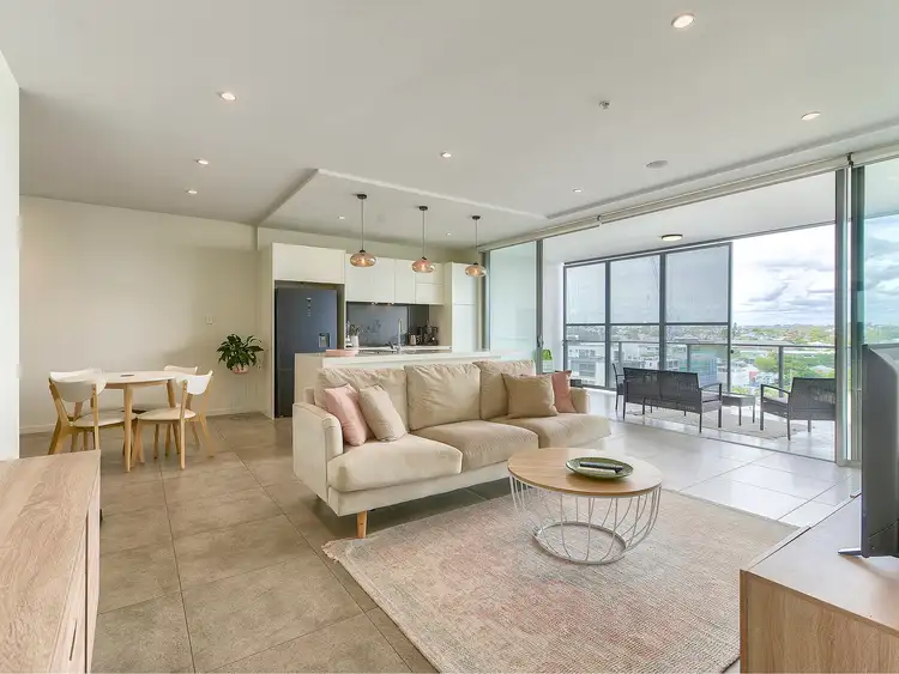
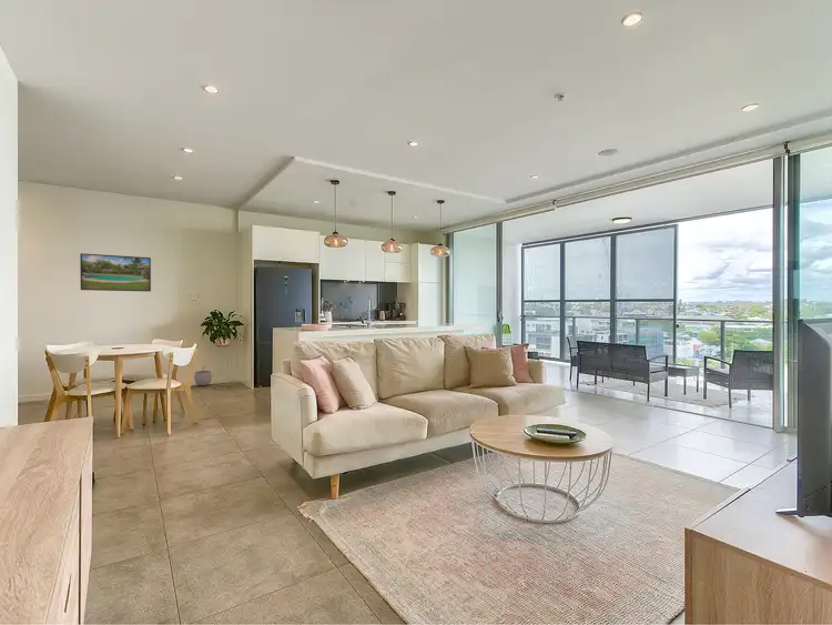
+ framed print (116, 273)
+ plant pot (203, 375)
